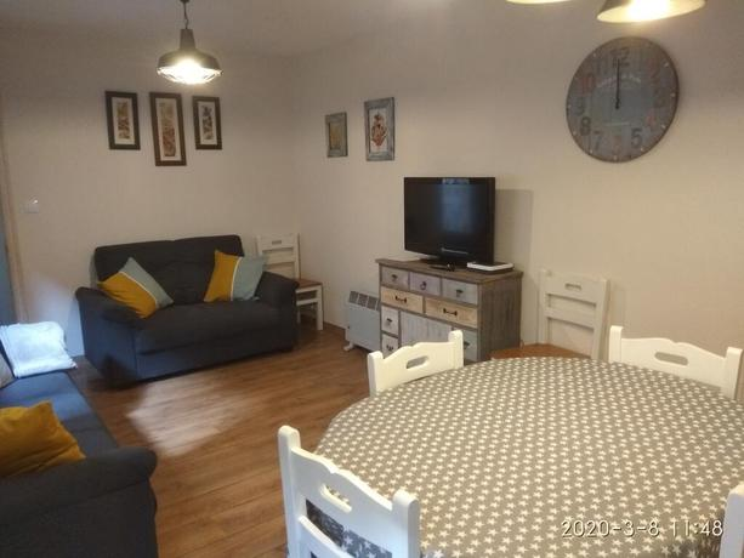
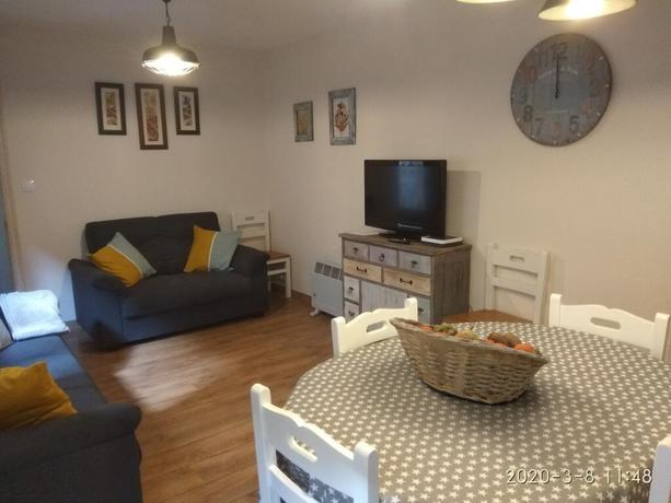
+ fruit basket (464, 350)
